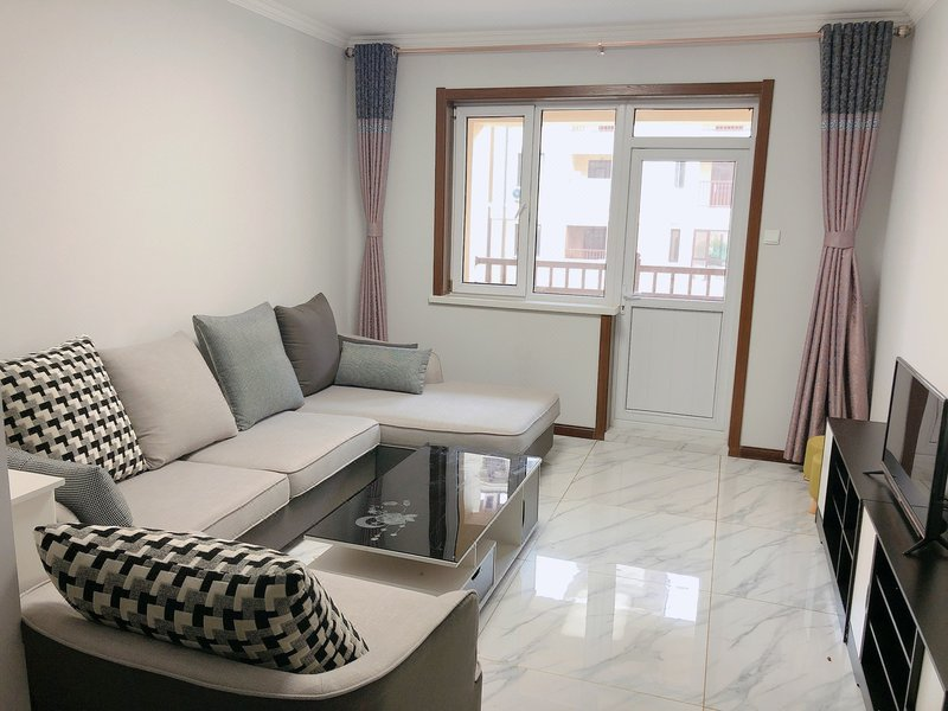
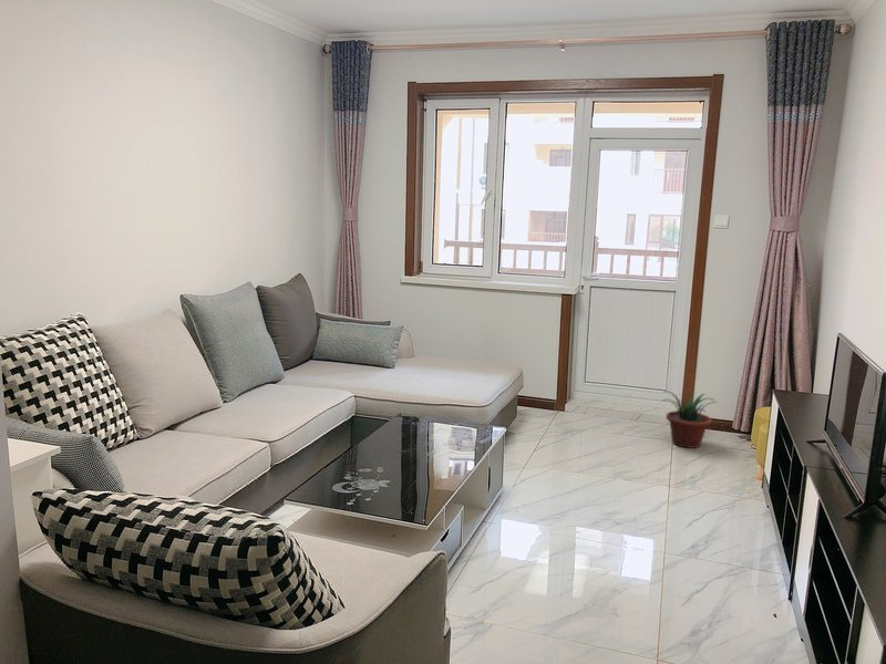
+ potted plant (688, 418)
